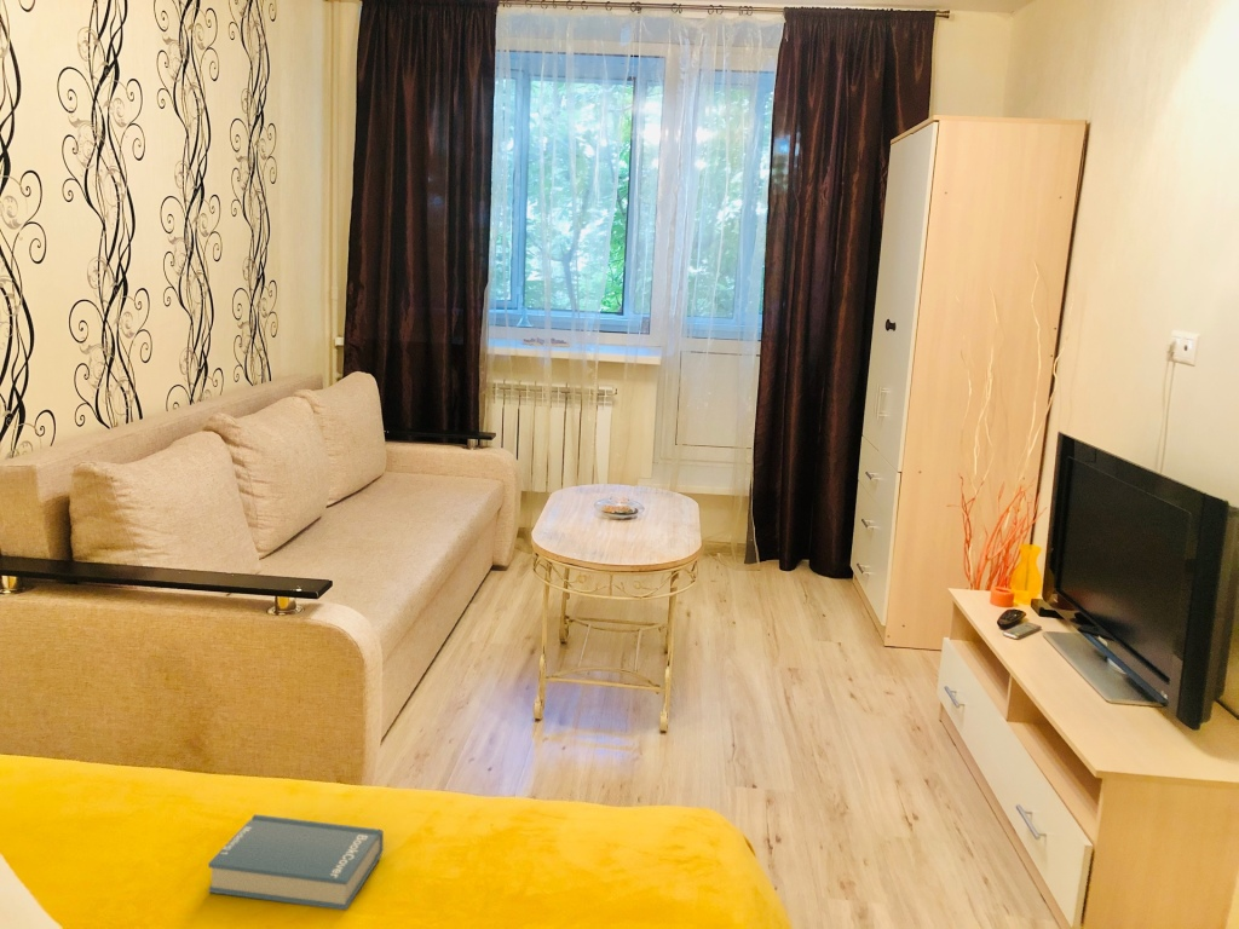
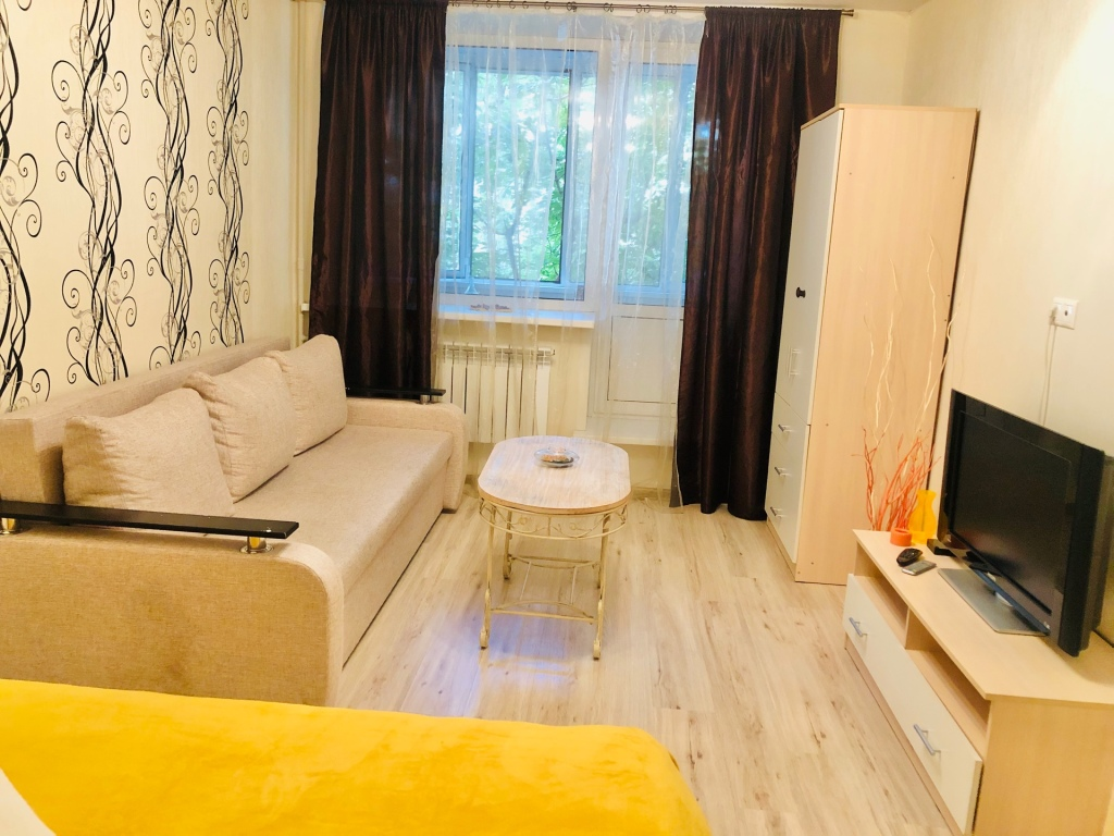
- hardback book (299, 858)
